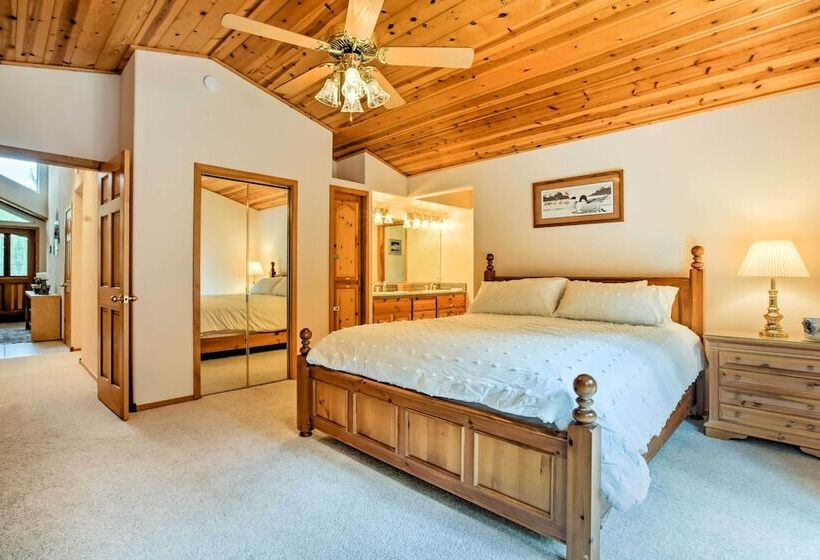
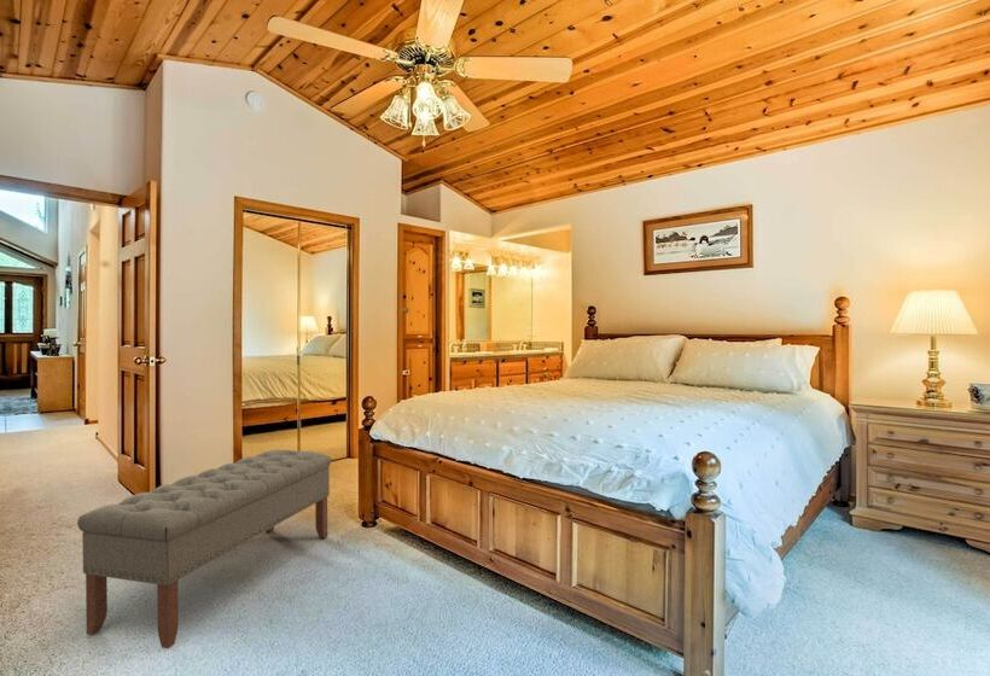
+ bench (229, 525)
